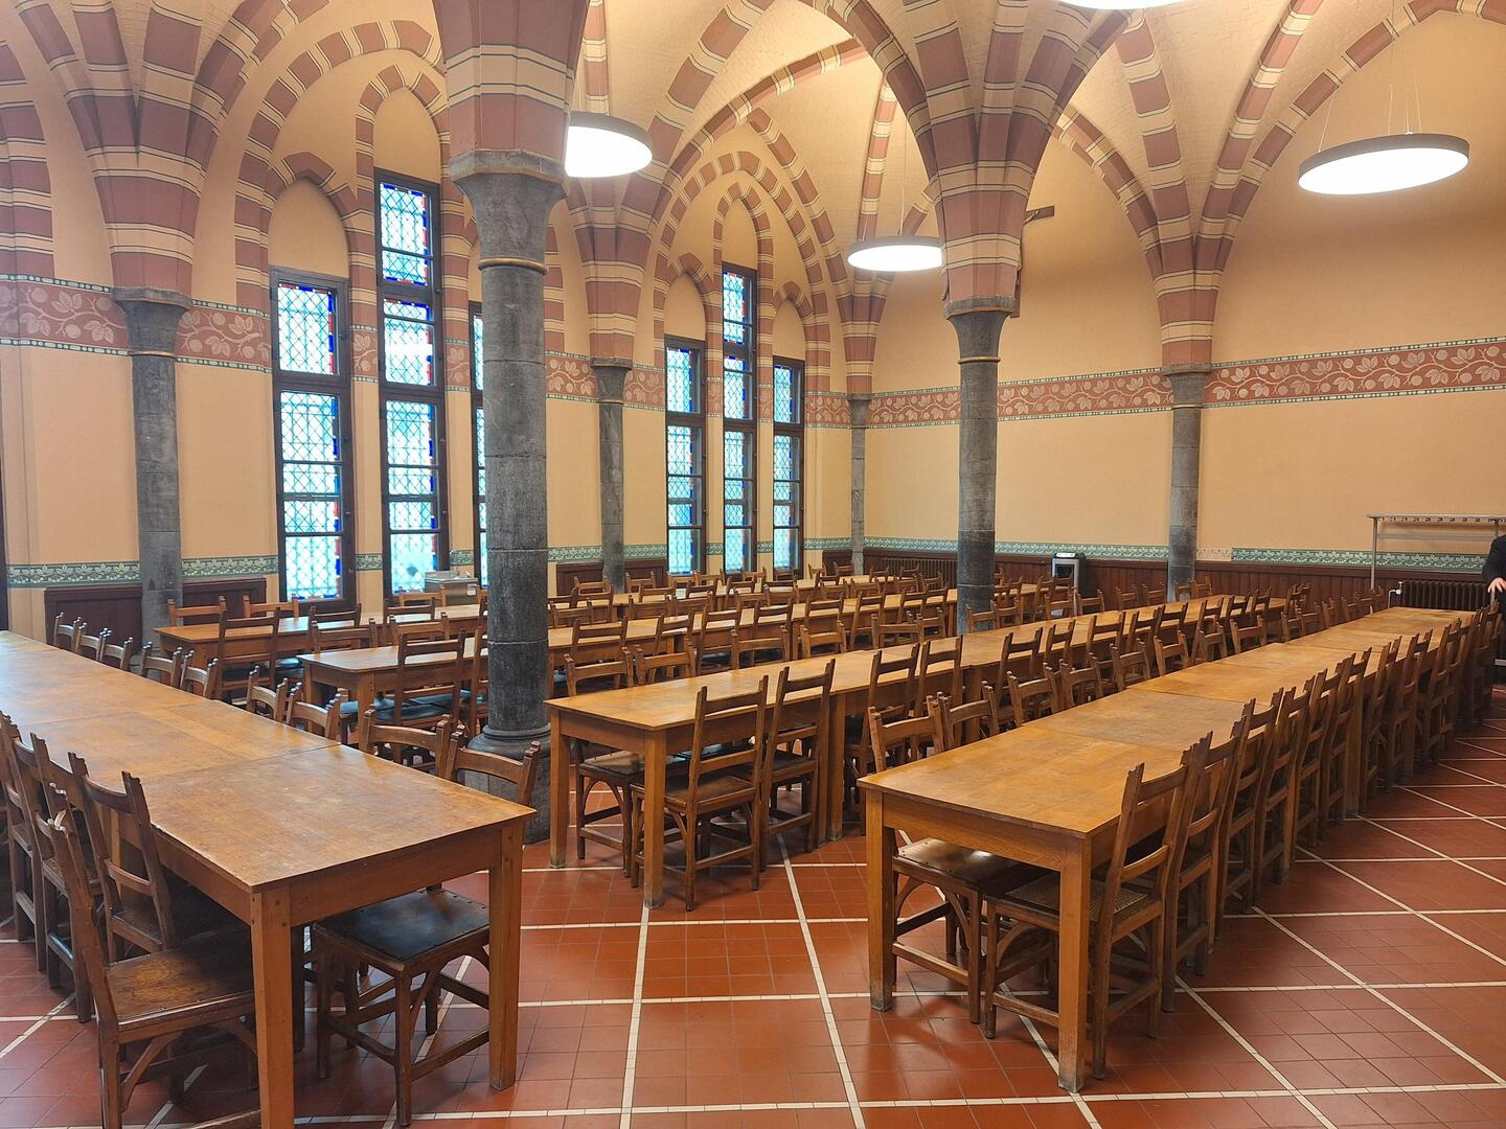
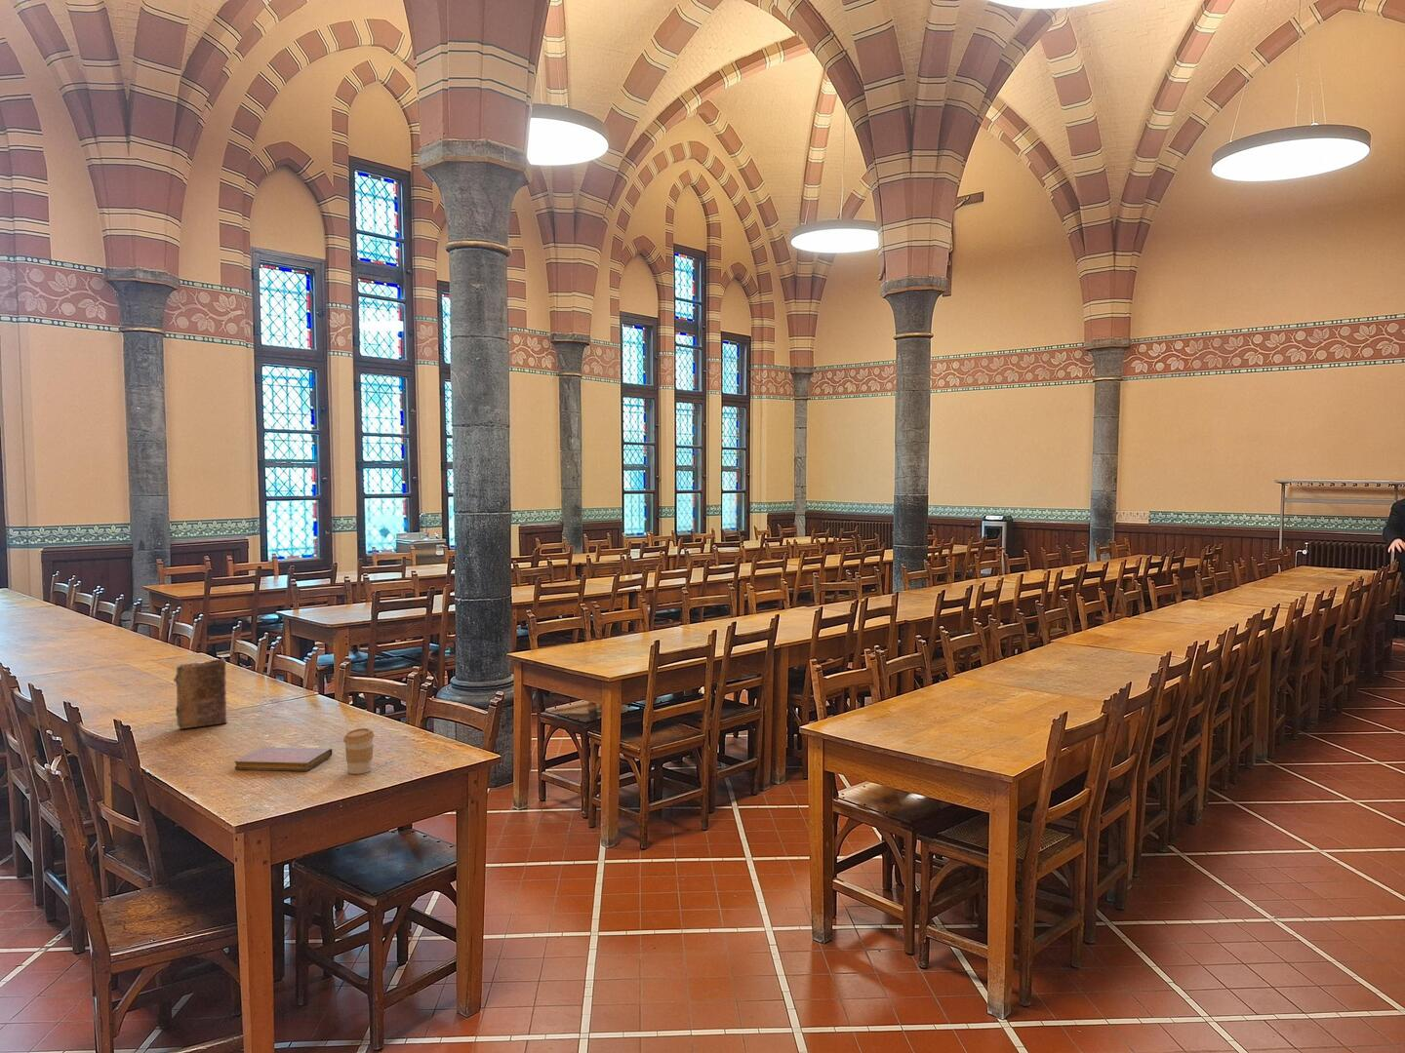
+ notebook (284, 758)
+ coffee cup (360, 750)
+ book (200, 694)
